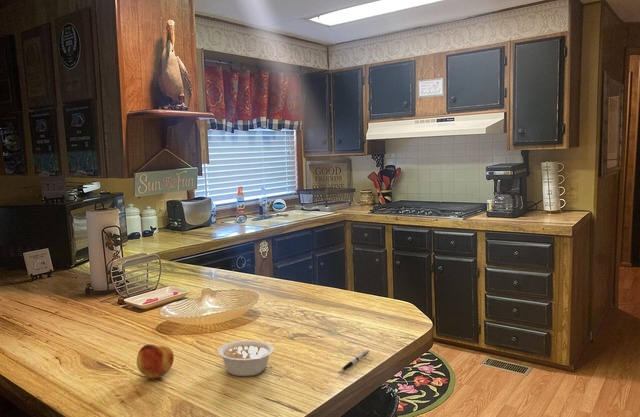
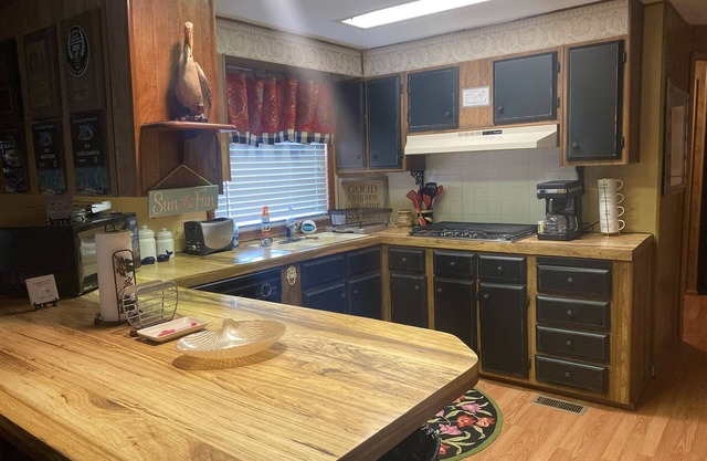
- fruit (155, 359)
- pen (354, 361)
- legume (247, 357)
